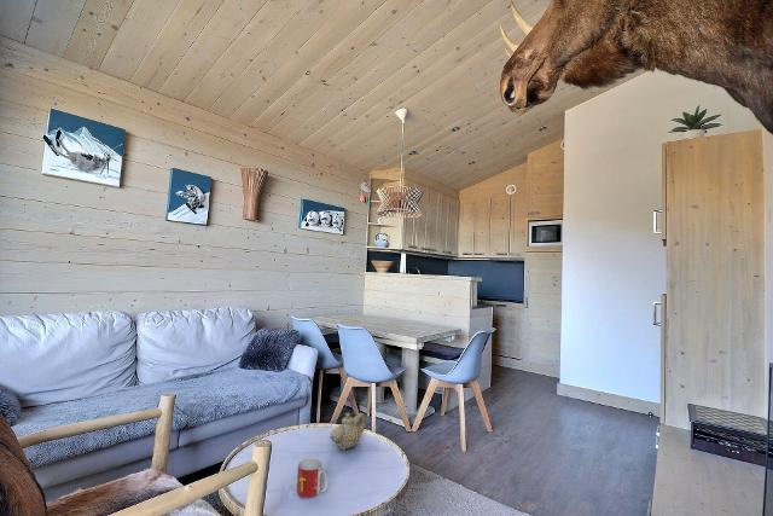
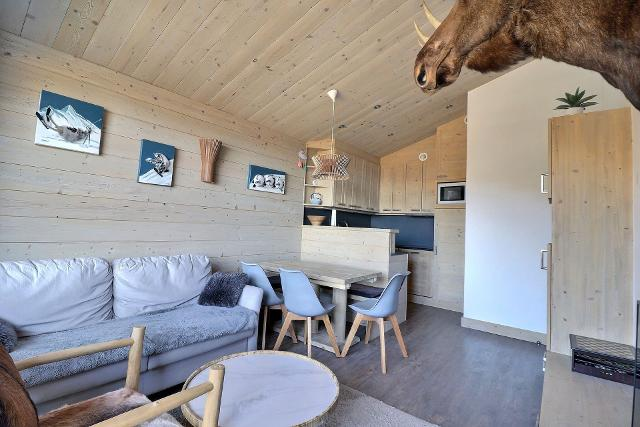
- teapot (348, 429)
- mug (313, 479)
